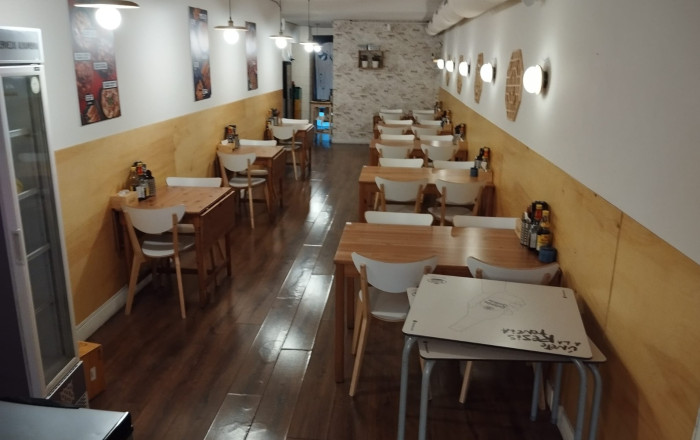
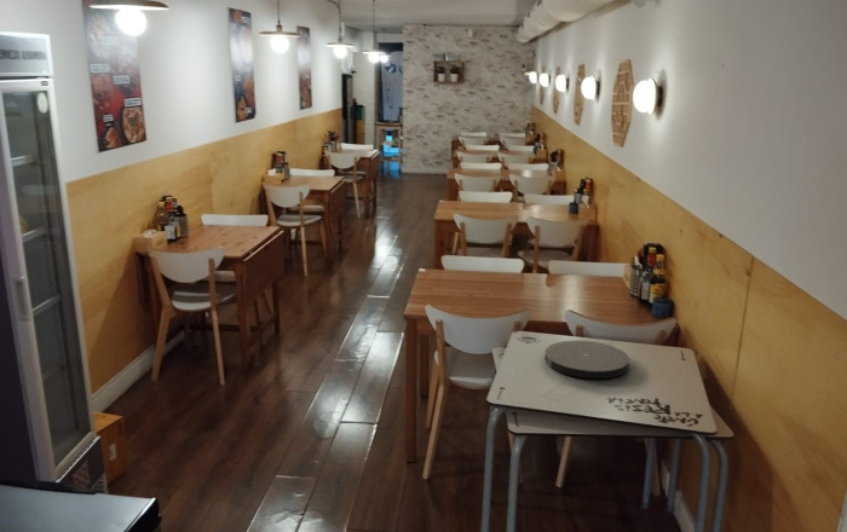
+ plate (586, 358)
